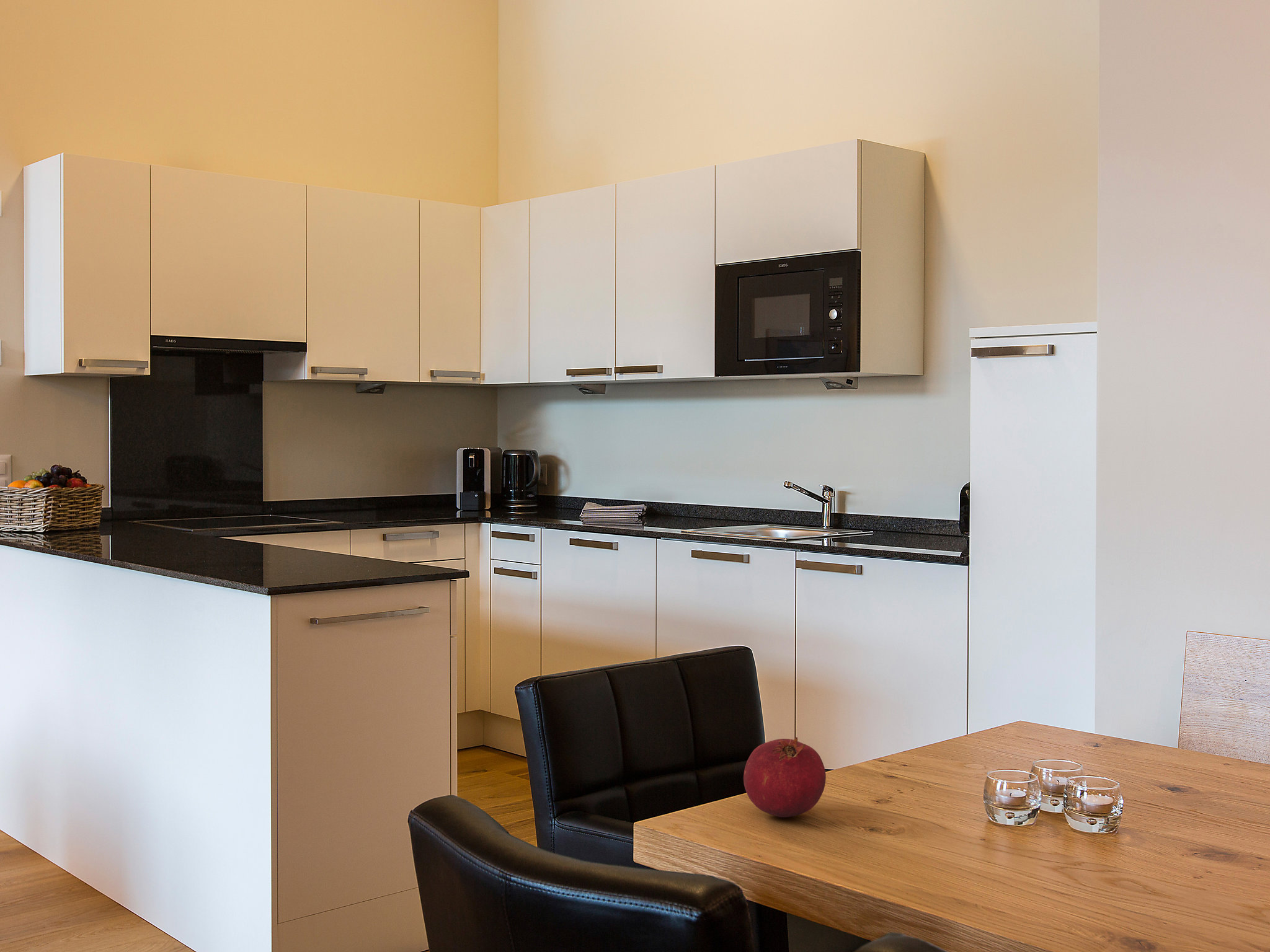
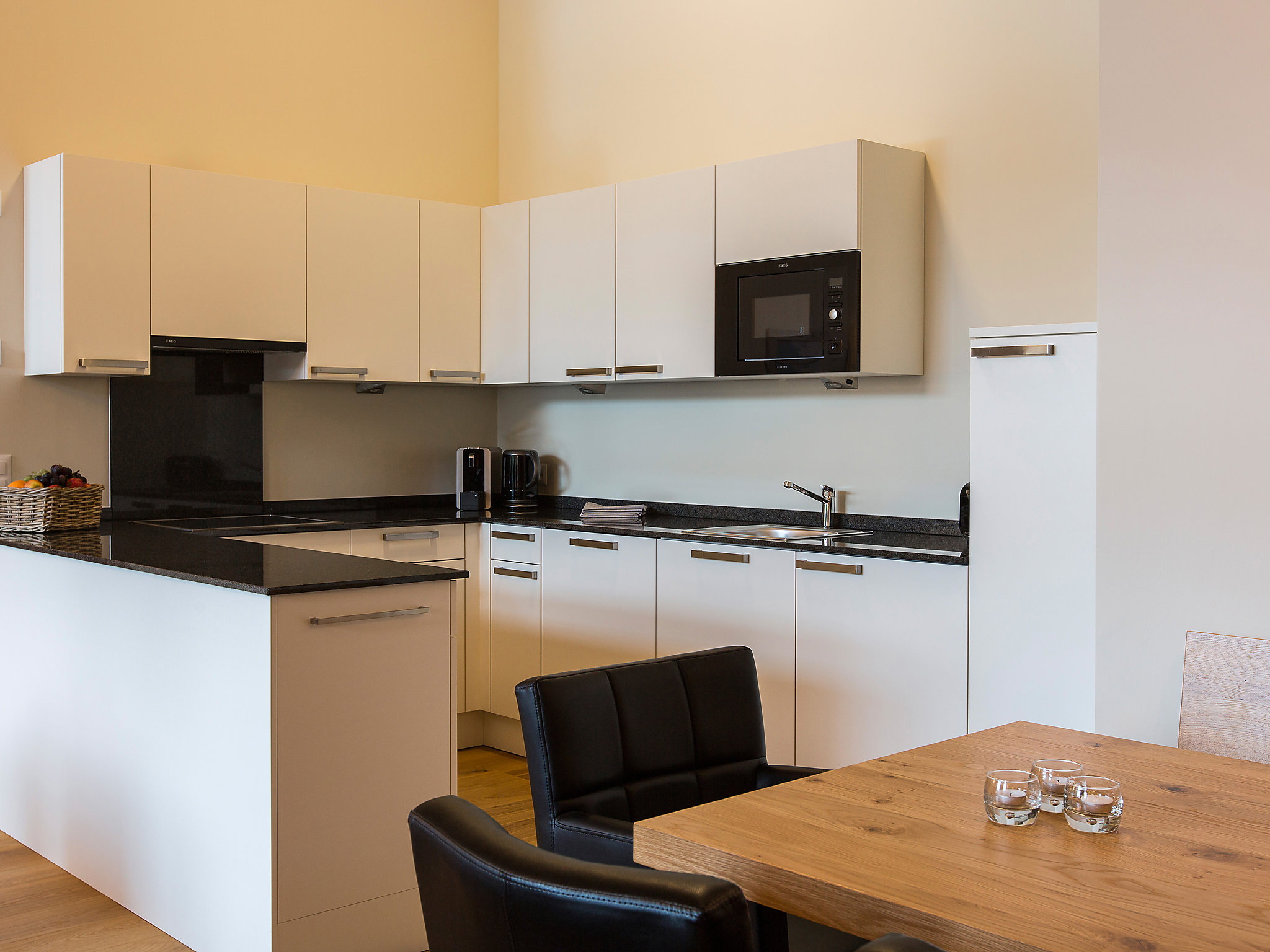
- fruit (783, 775)
